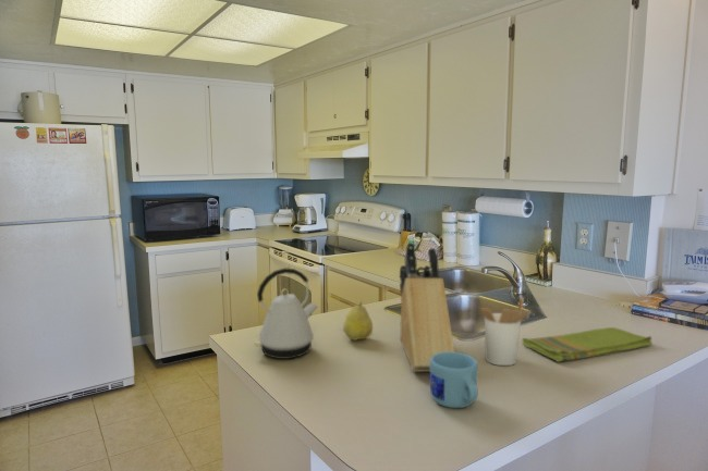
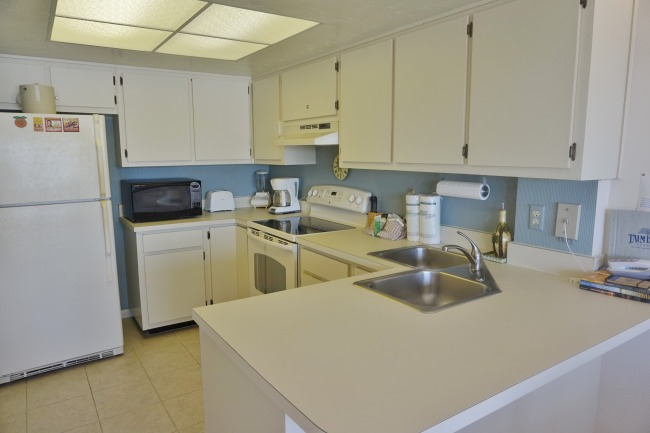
- kettle (286, 310)
- dish towel (586, 340)
- utensil holder (505, 332)
- knife block (424, 300)
- mug (456, 384)
- fruit (357, 321)
